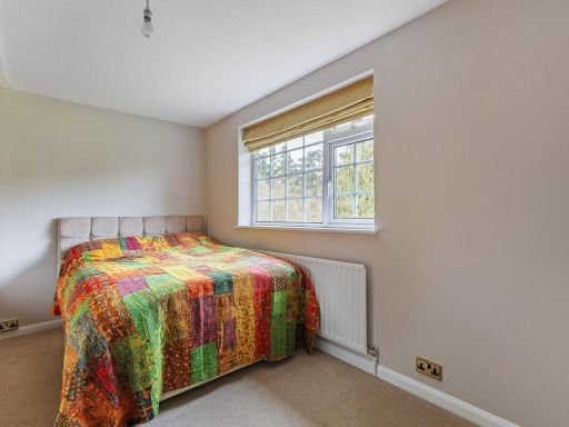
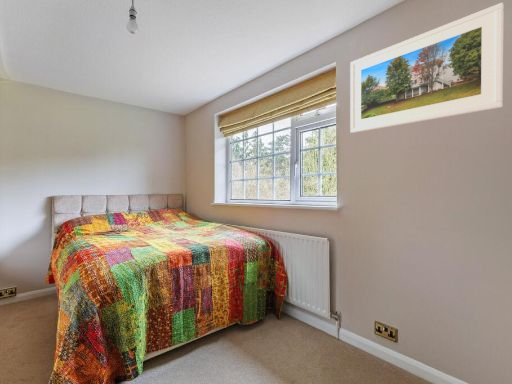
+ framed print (412, 80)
